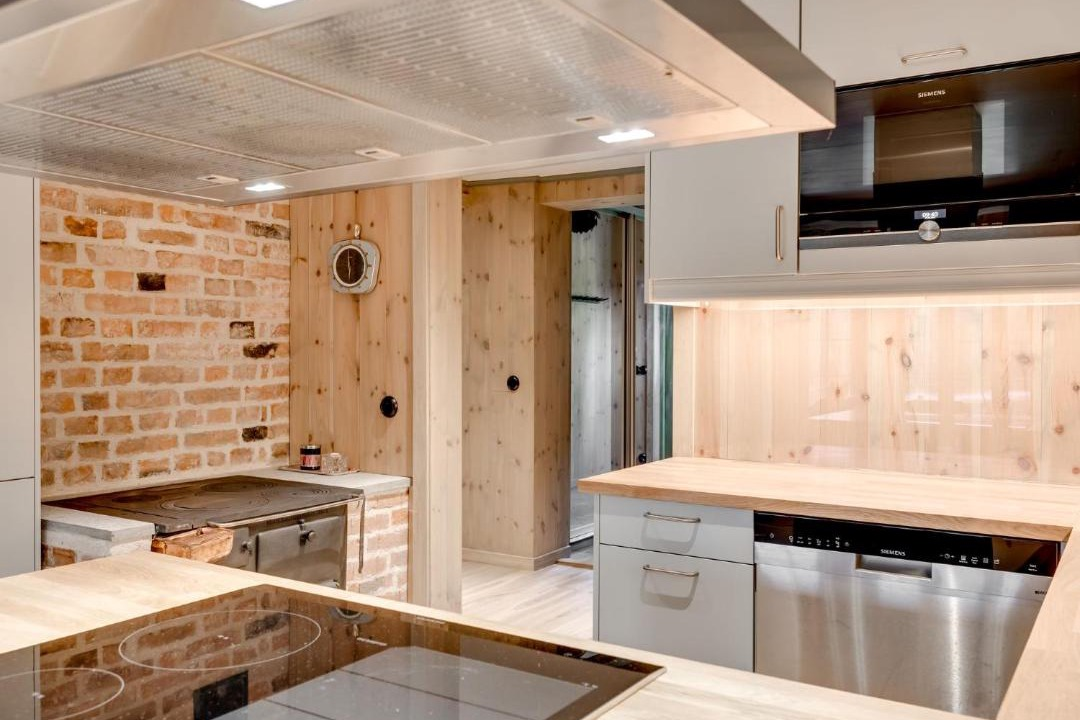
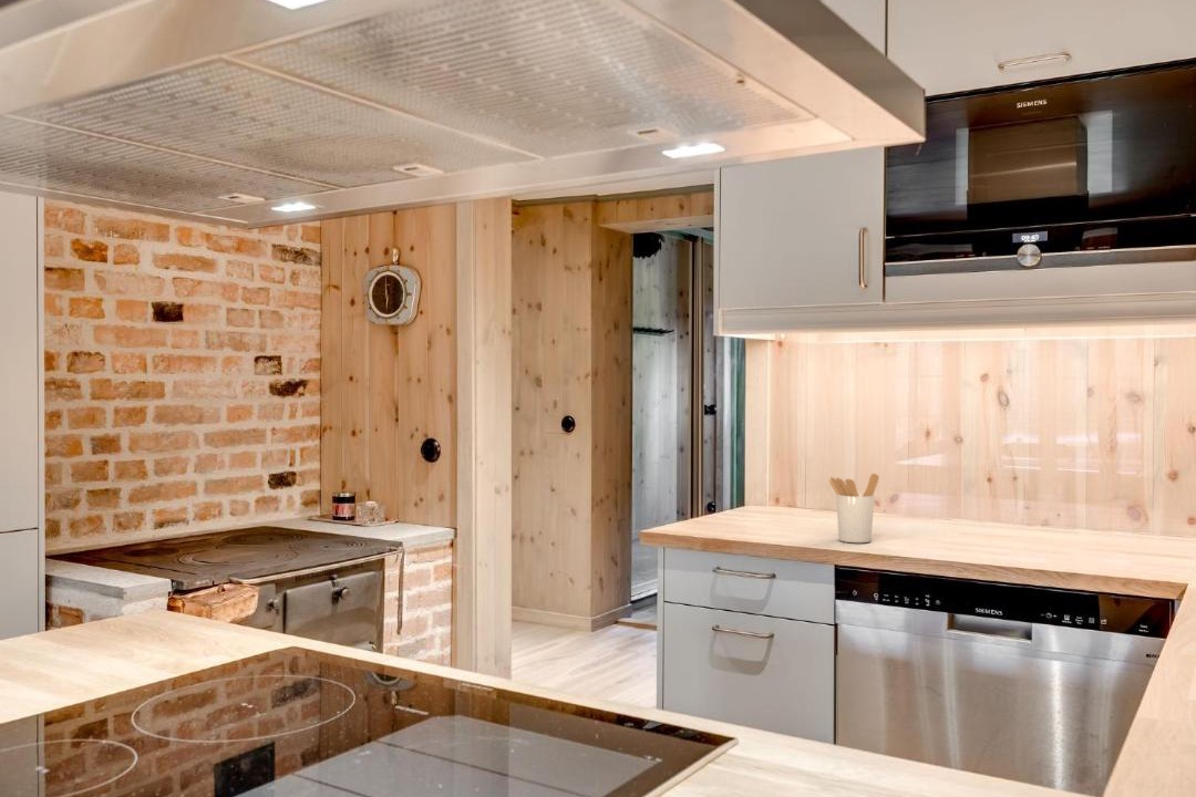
+ utensil holder (850, 507)
